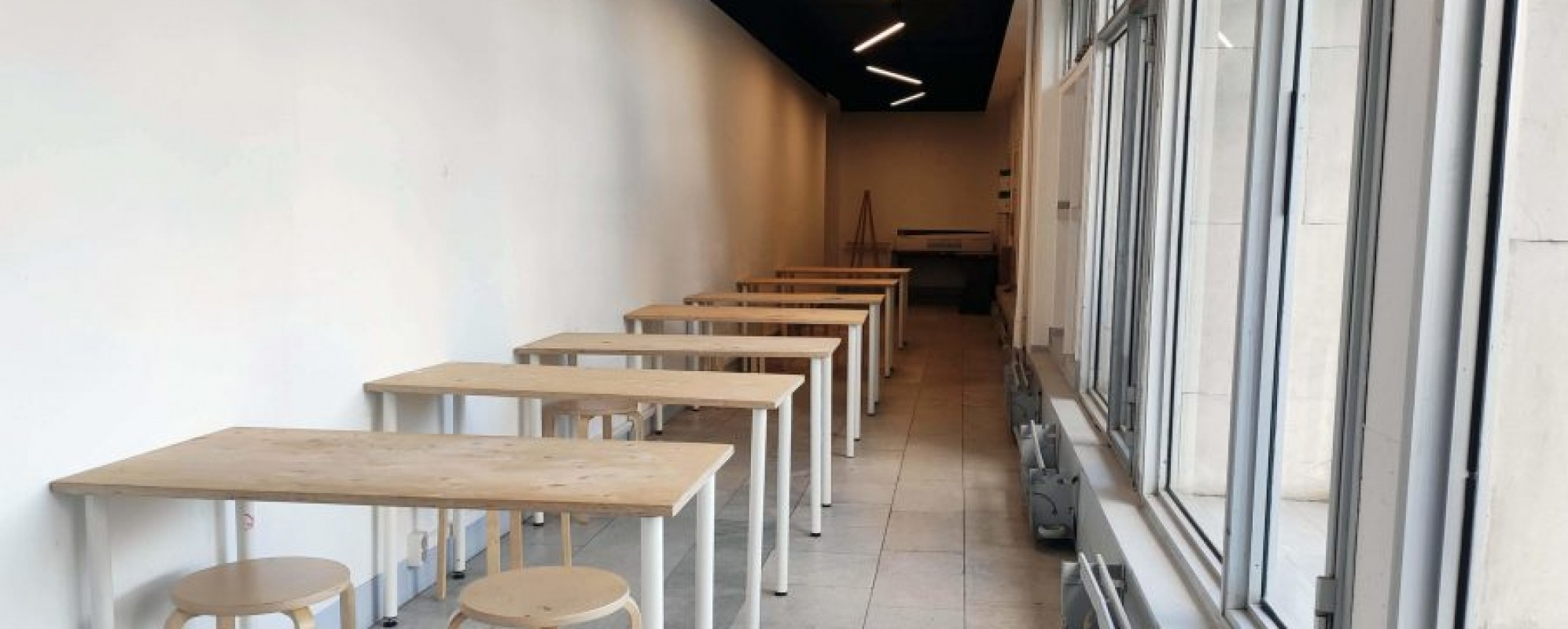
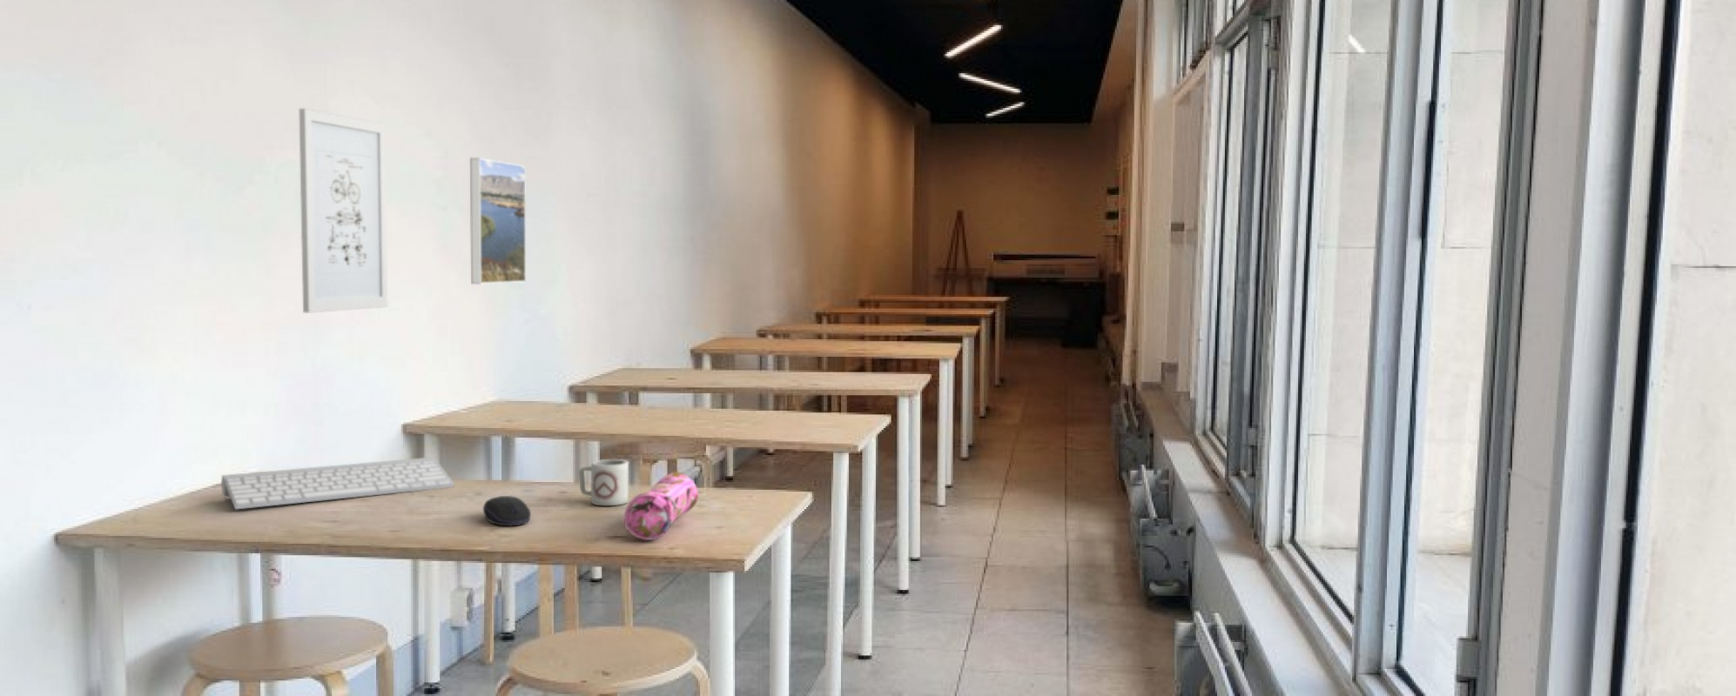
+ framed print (499, 221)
+ pencil case (662, 503)
+ wall art (345, 214)
+ keyboard (340, 480)
+ cup (603, 482)
+ computer mouse (507, 509)
